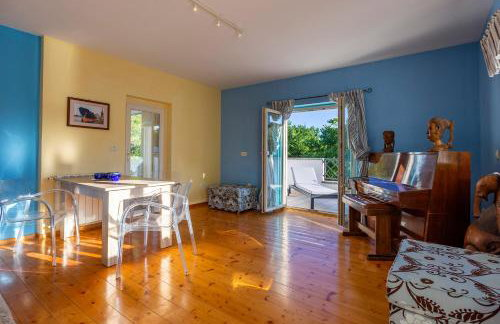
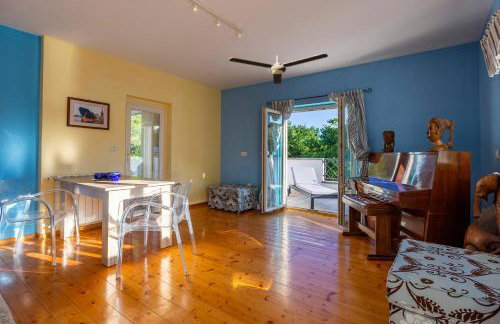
+ ceiling fan (277, 68)
